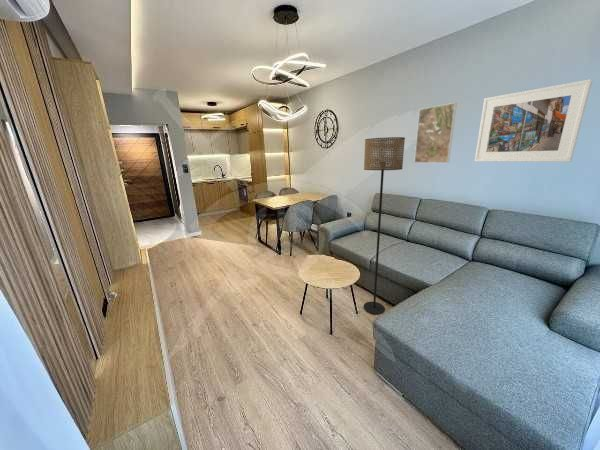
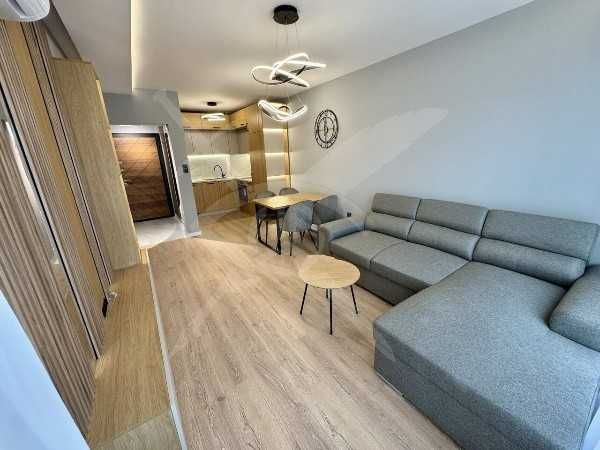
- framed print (433, 135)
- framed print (523, 127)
- floor lamp (378, 231)
